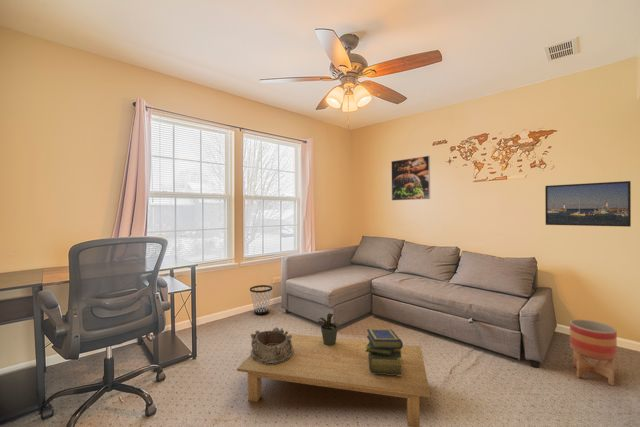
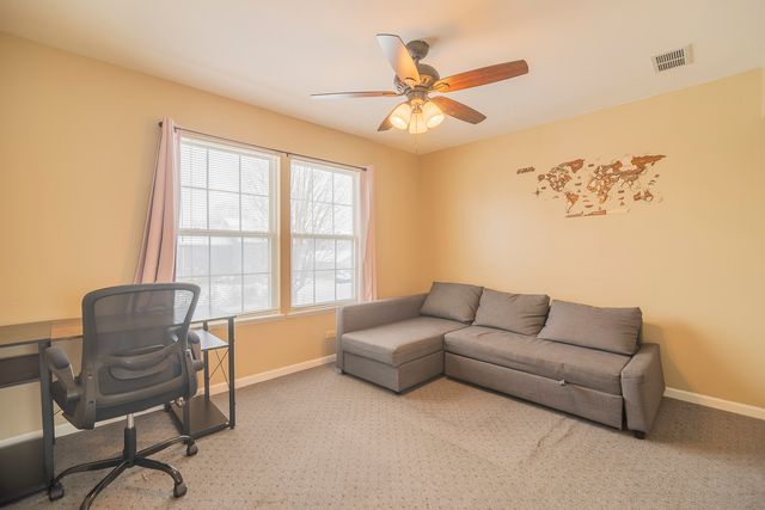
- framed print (409, 179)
- planter (592, 350)
- wastebasket (261, 300)
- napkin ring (271, 343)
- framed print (584, 204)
- potted plant (327, 327)
- stack of books (383, 348)
- coffee table (335, 373)
